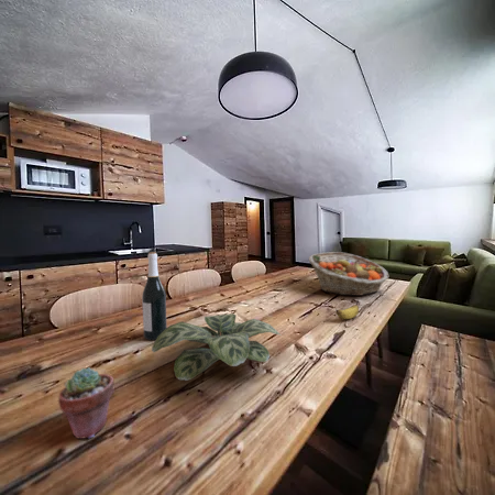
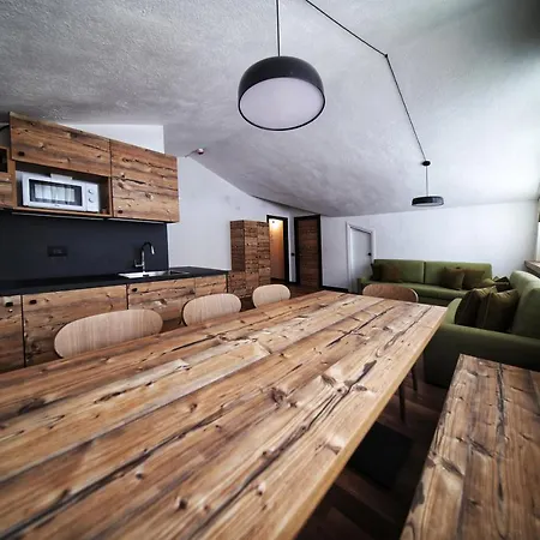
- fruit basket (346, 271)
- banana (349, 311)
- plant (223, 340)
- potted succulent (88, 397)
- wine bottle (154, 294)
